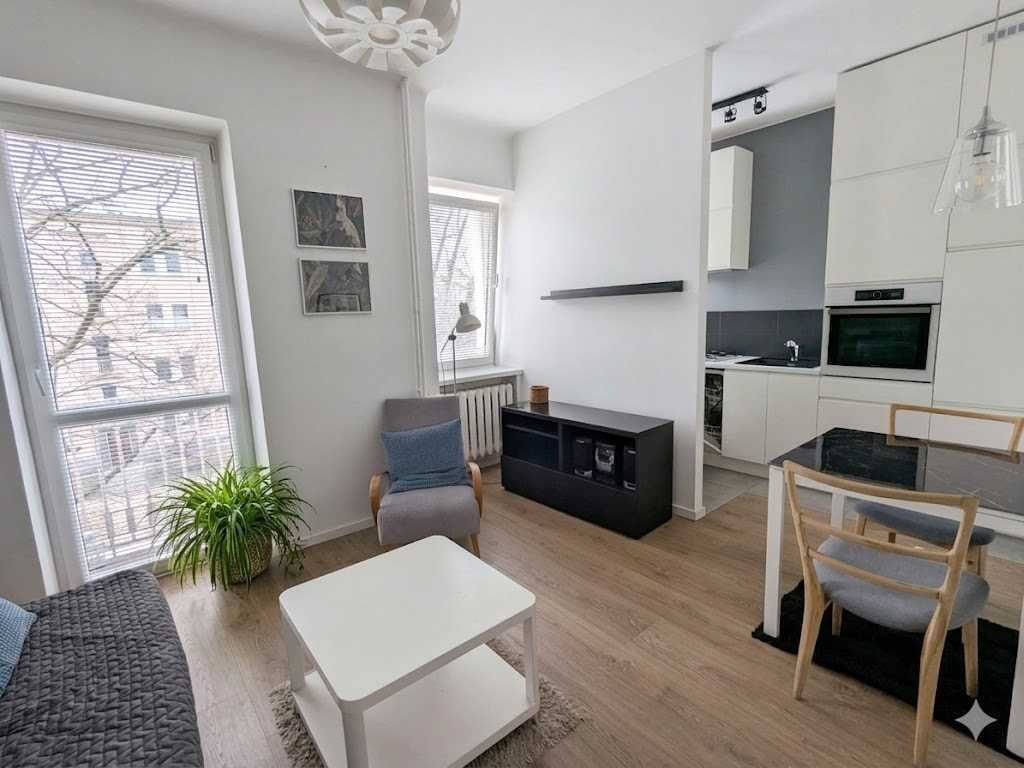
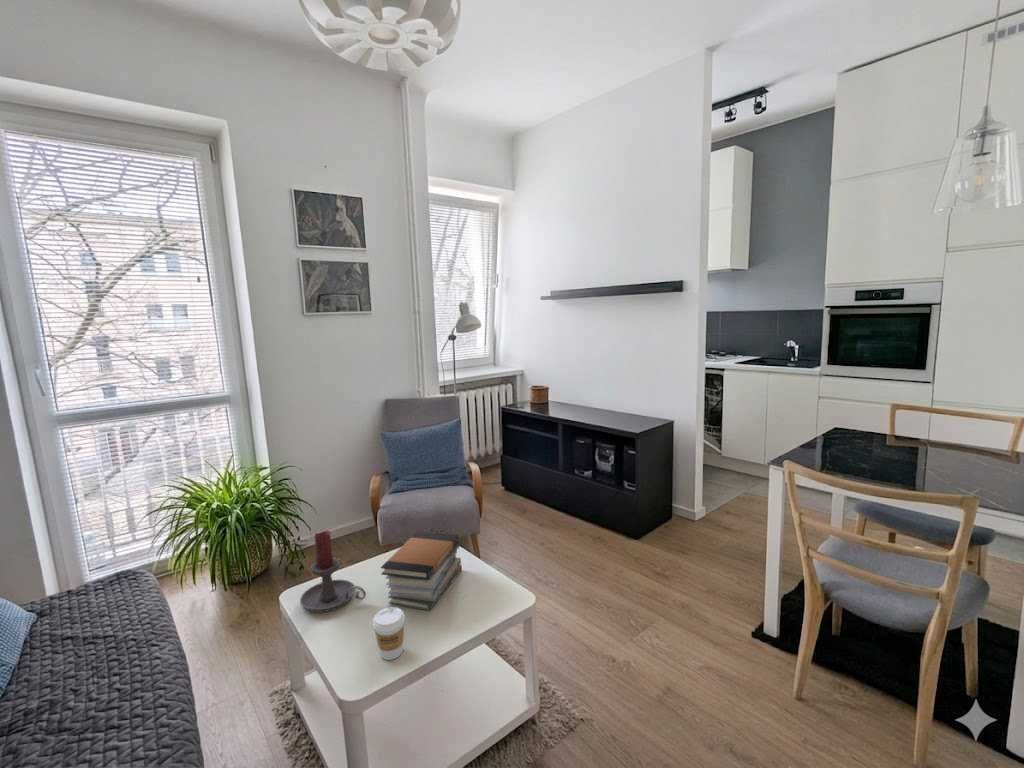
+ coffee cup (389, 633)
+ book stack (424, 568)
+ candle holder (332, 566)
